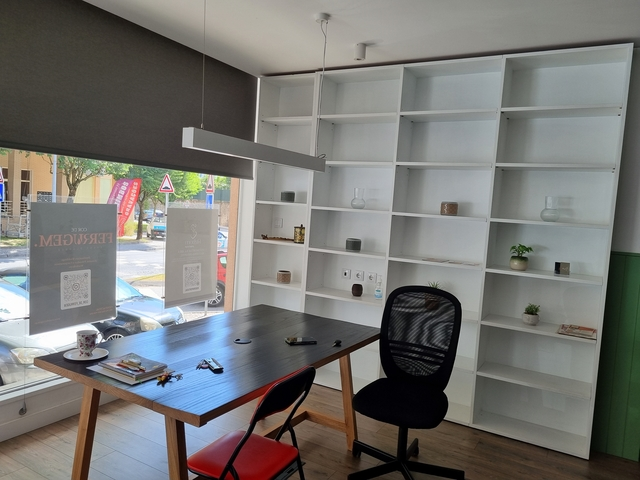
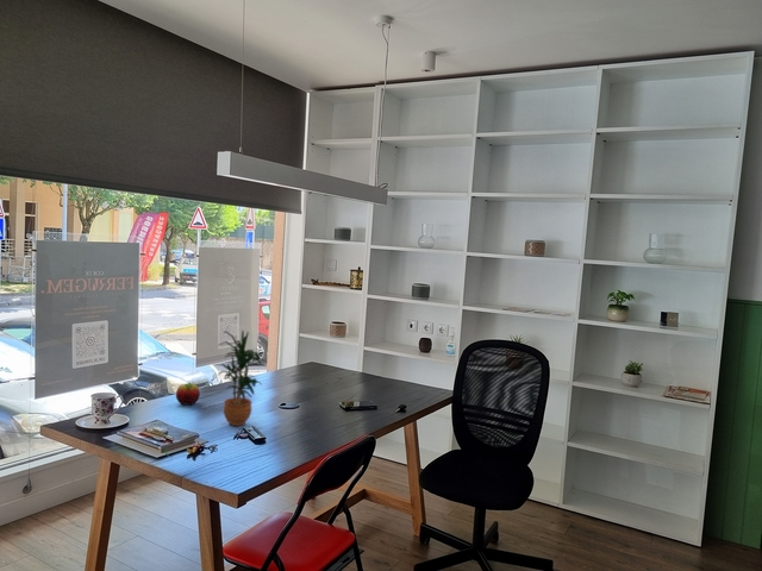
+ fruit (187, 393)
+ potted plant (243, 377)
